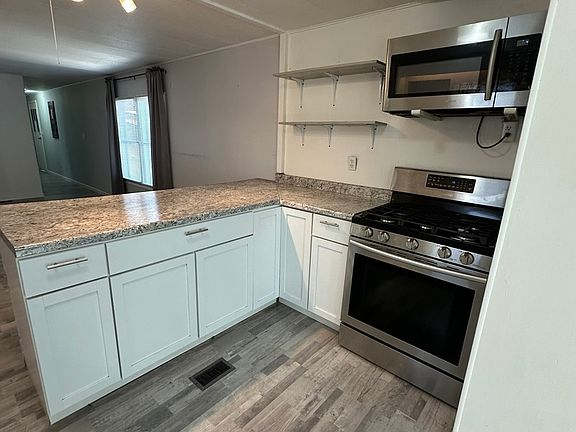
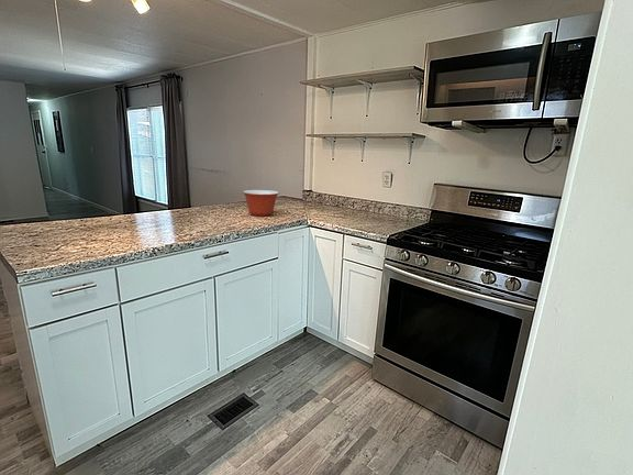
+ mixing bowl (260, 203)
